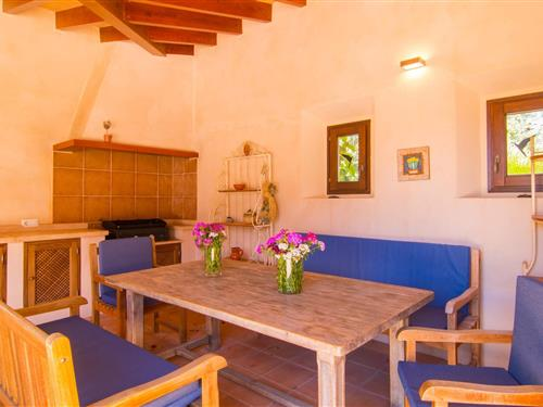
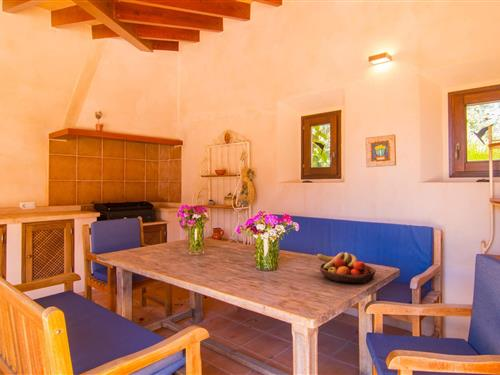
+ fruit bowl (346, 265)
